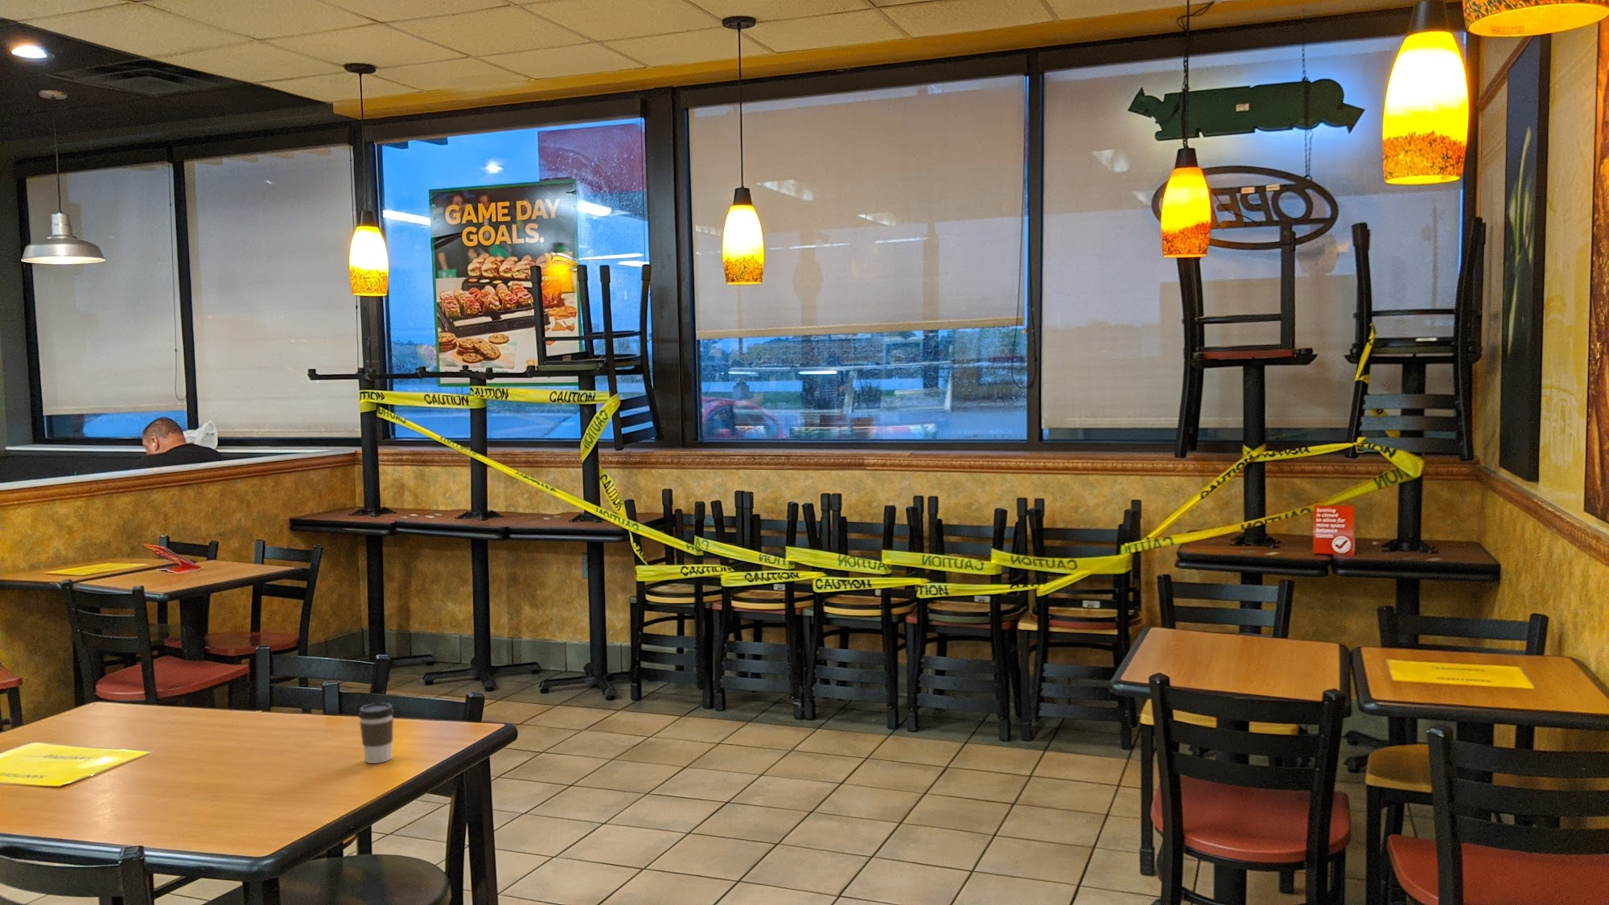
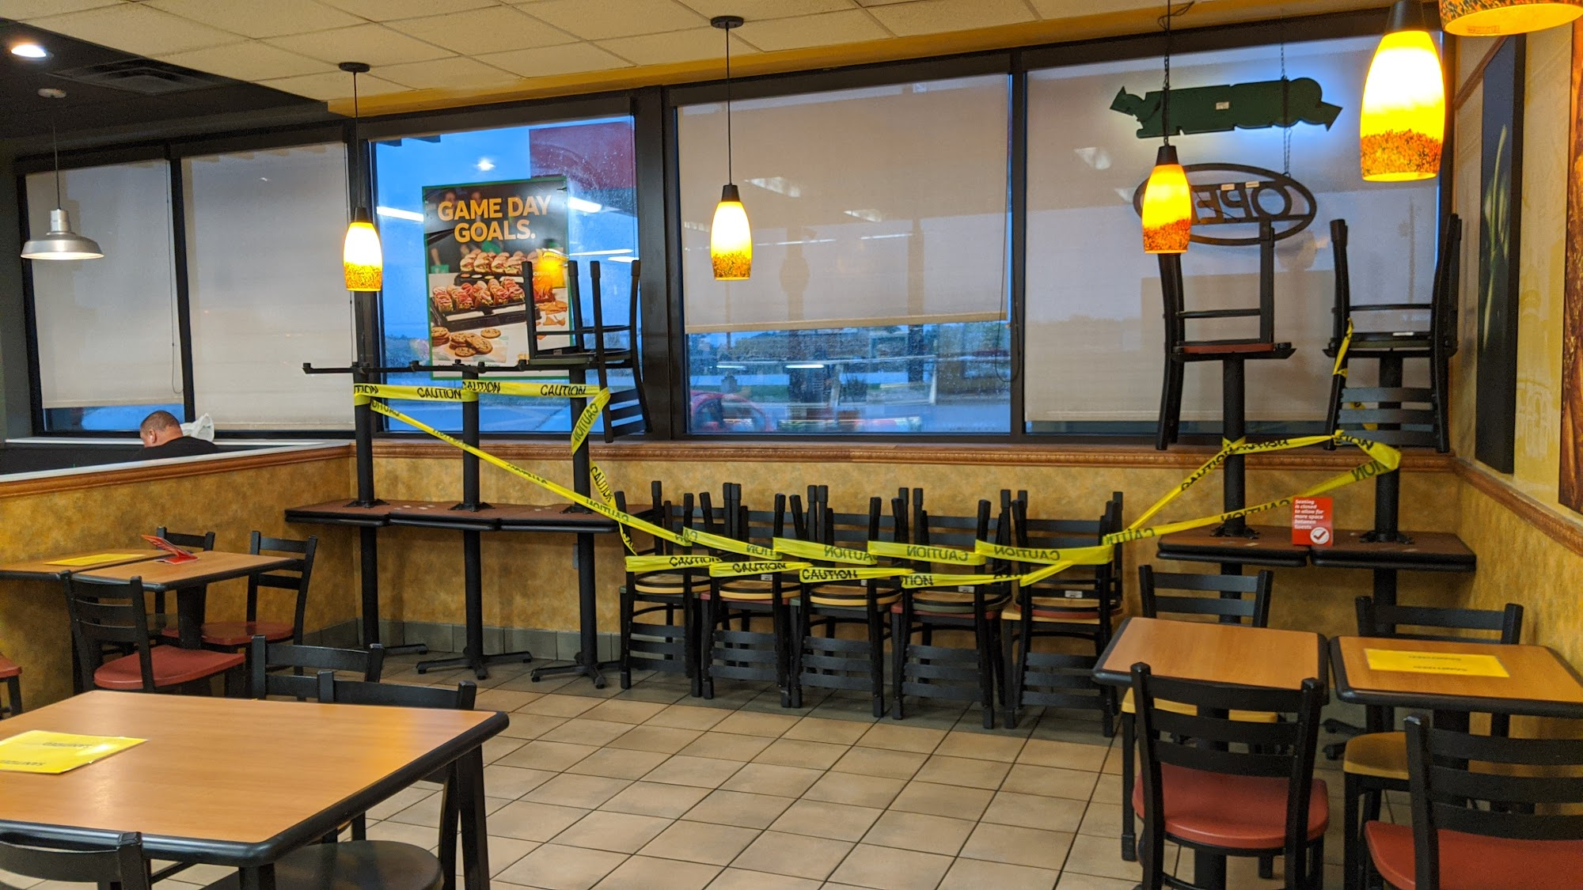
- coffee cup (377, 733)
